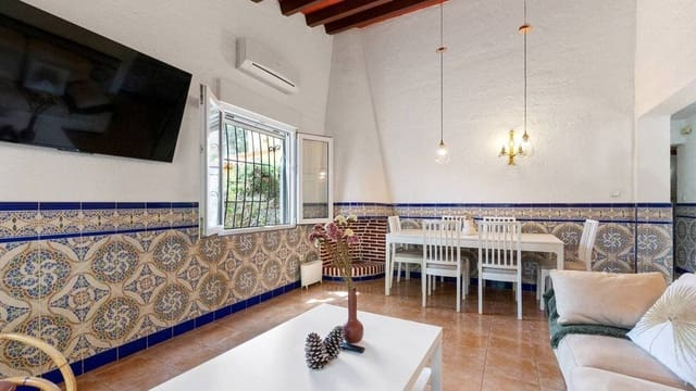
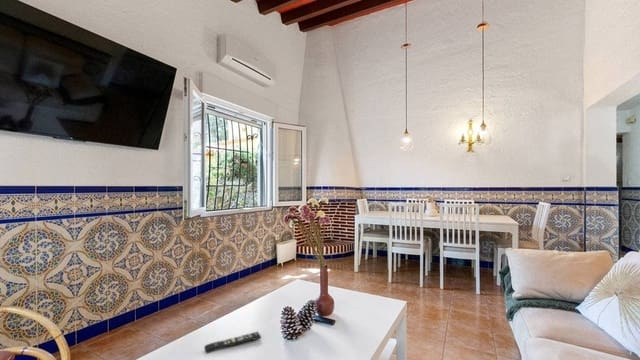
+ remote control (233, 341)
